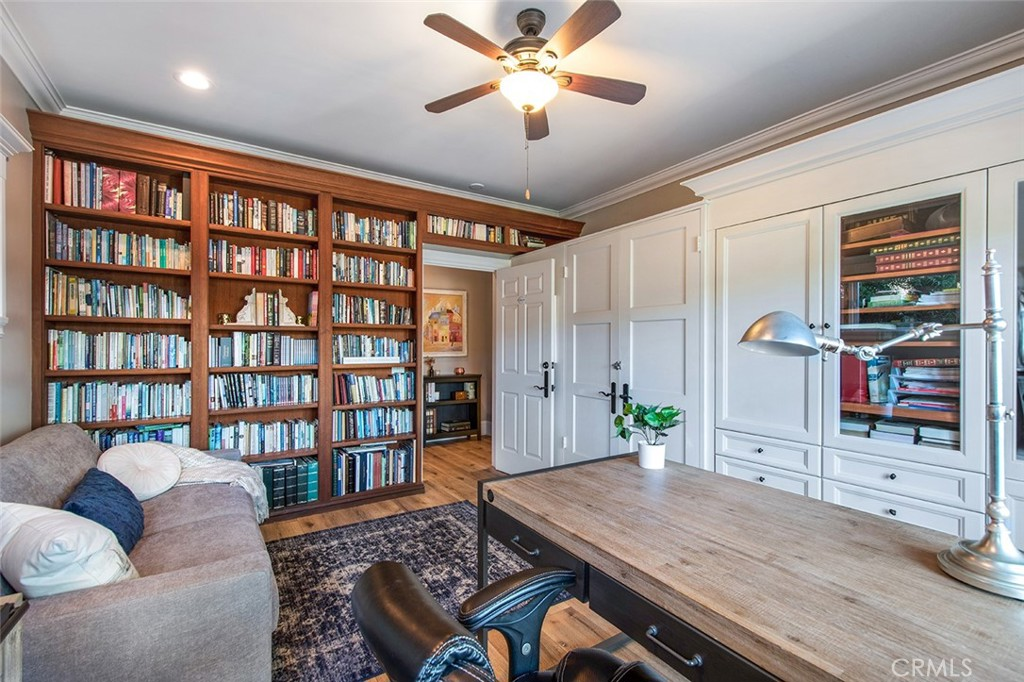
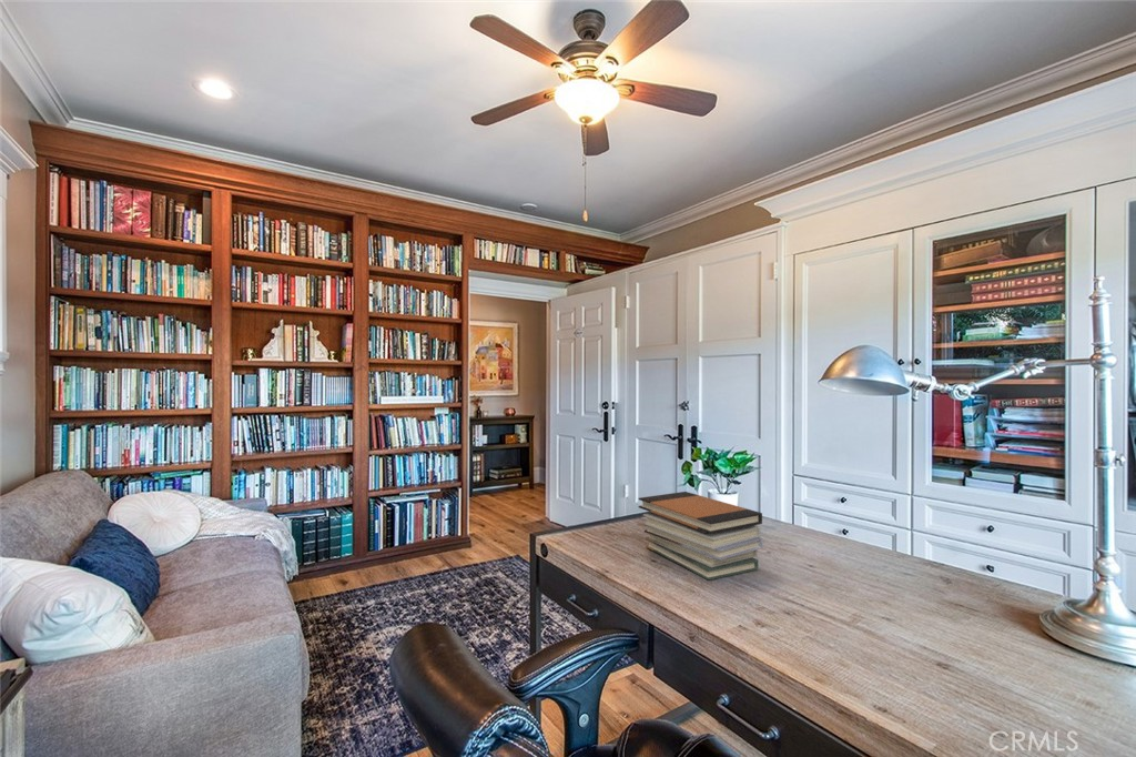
+ book stack (698, 532)
